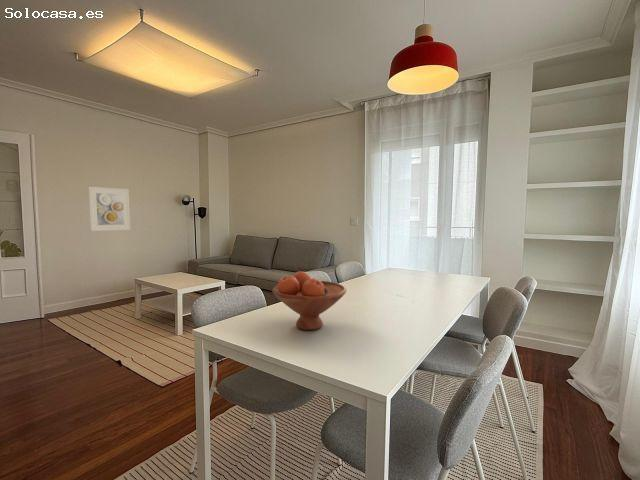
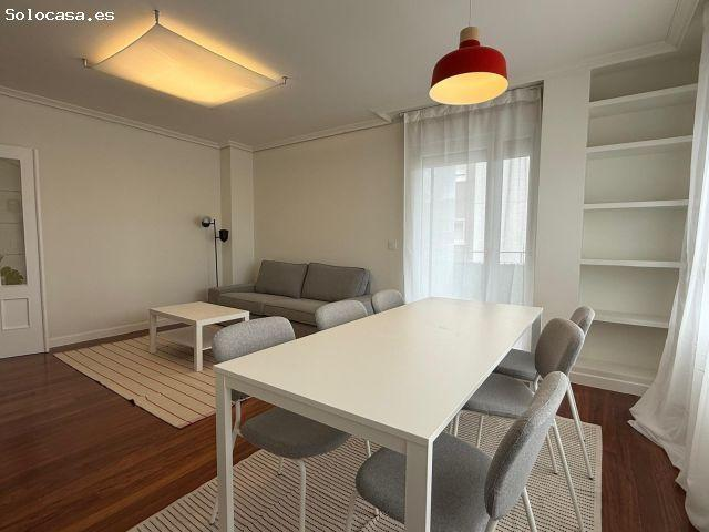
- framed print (110, 209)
- fruit bowl (309, 299)
